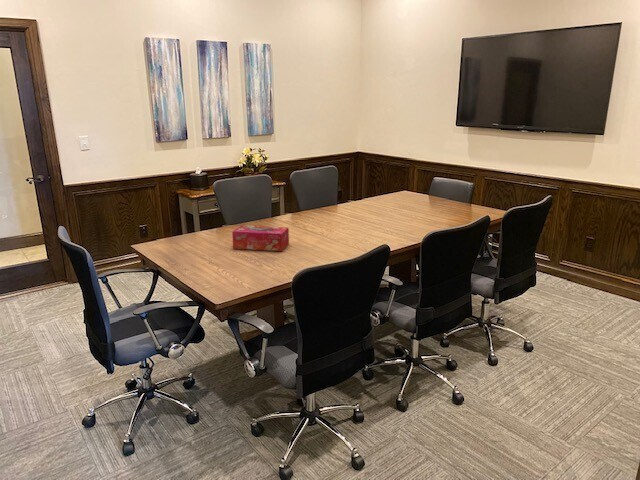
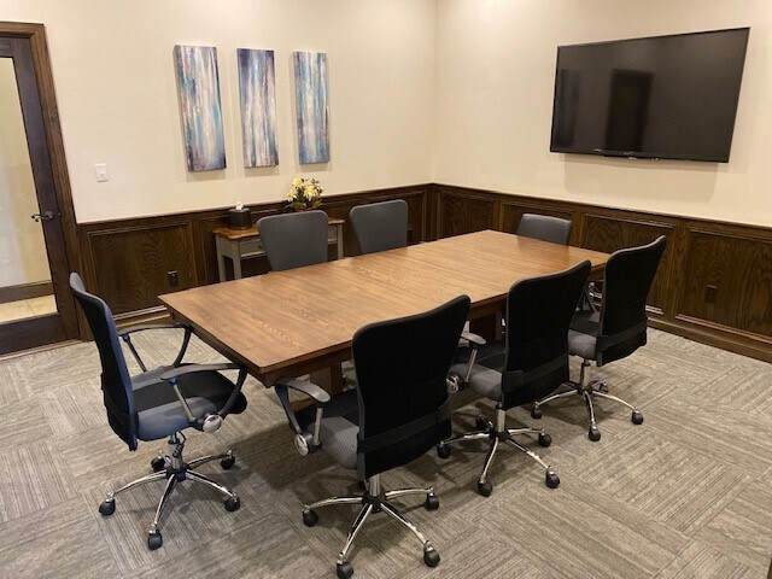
- tissue box (261, 237)
